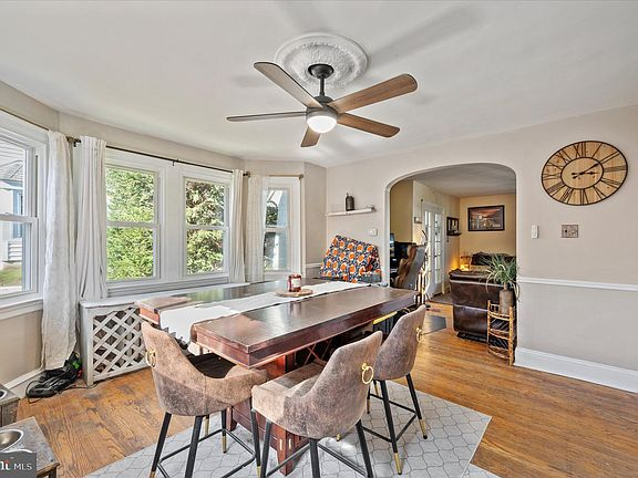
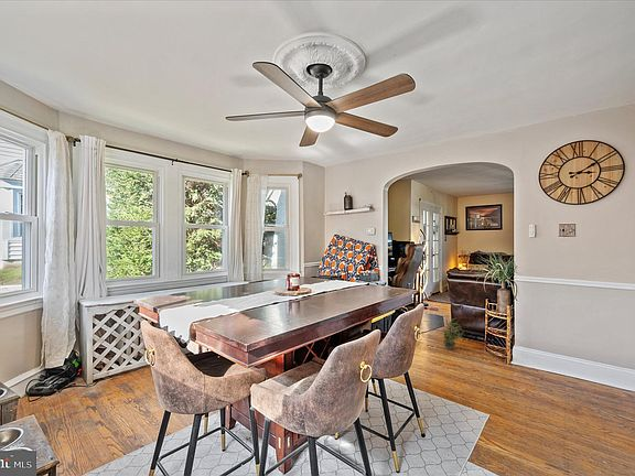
+ potted plant (452, 333)
